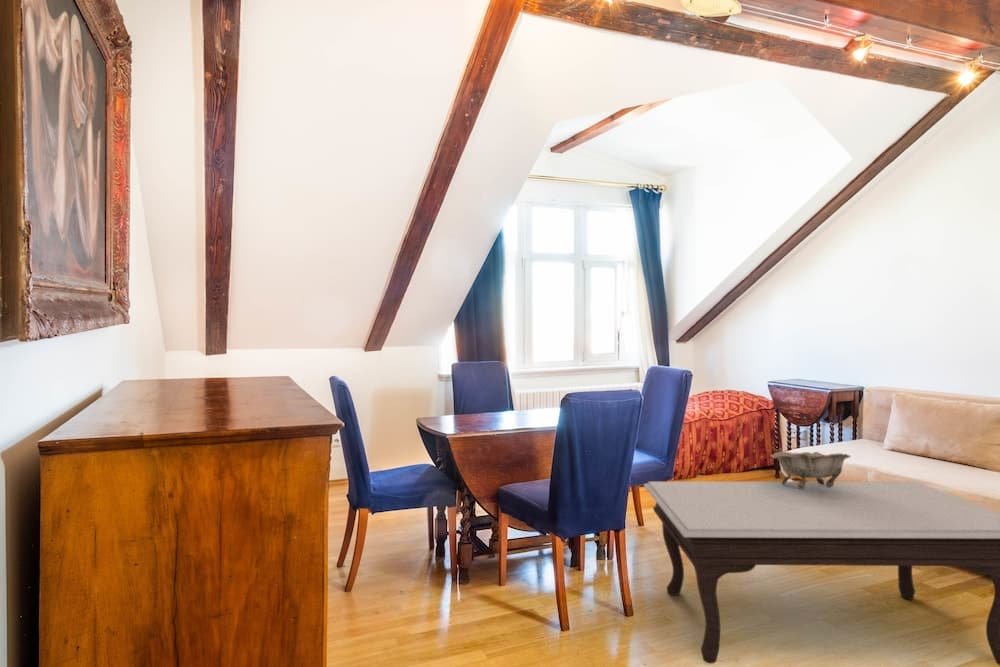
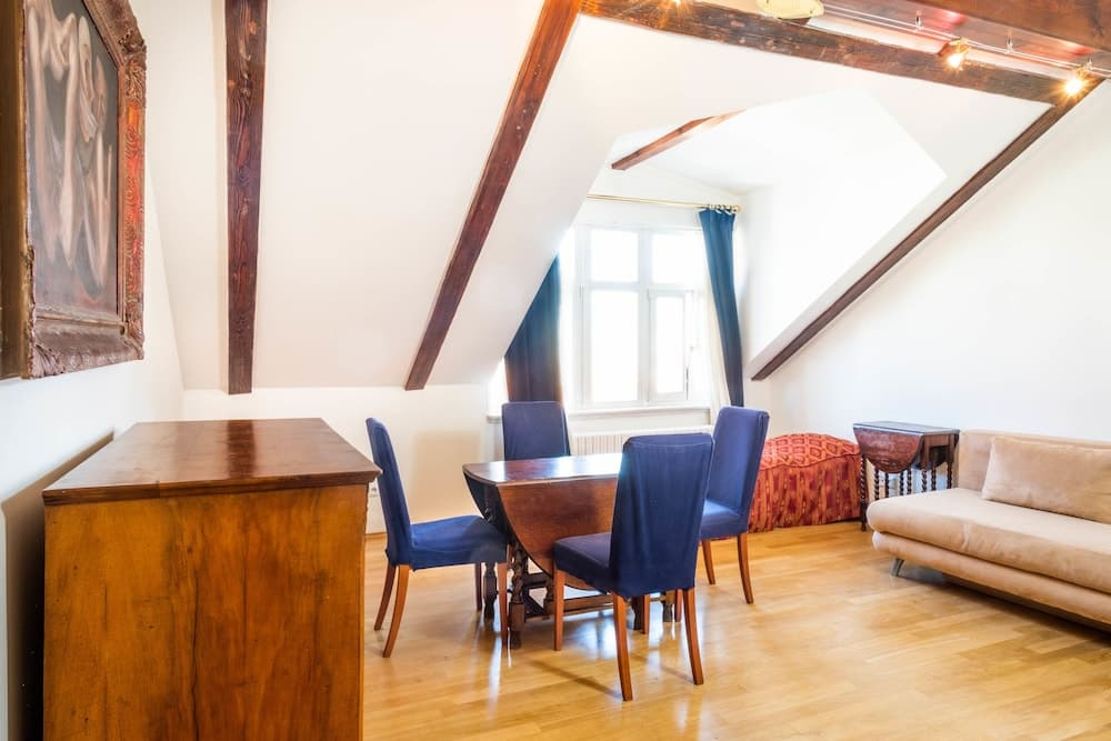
- decorative bowl (810, 471)
- coffee table (817, 564)
